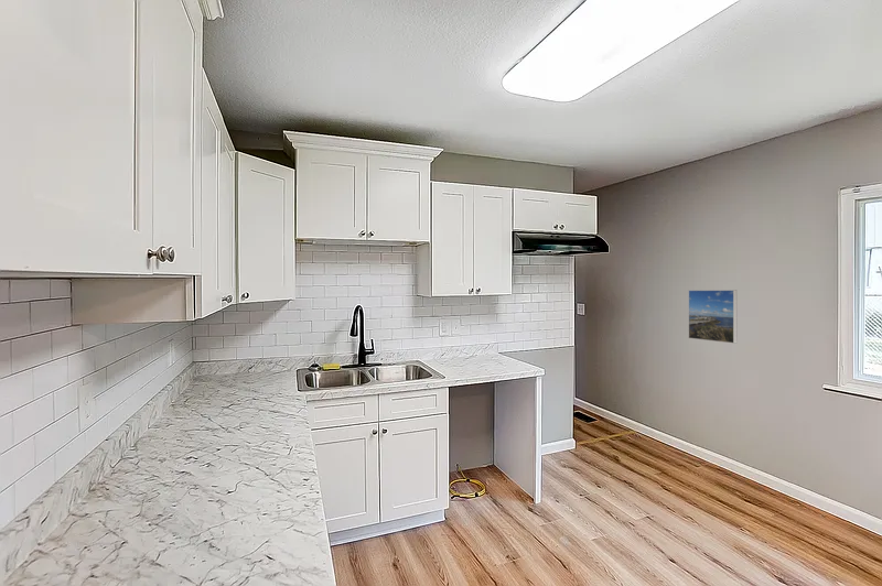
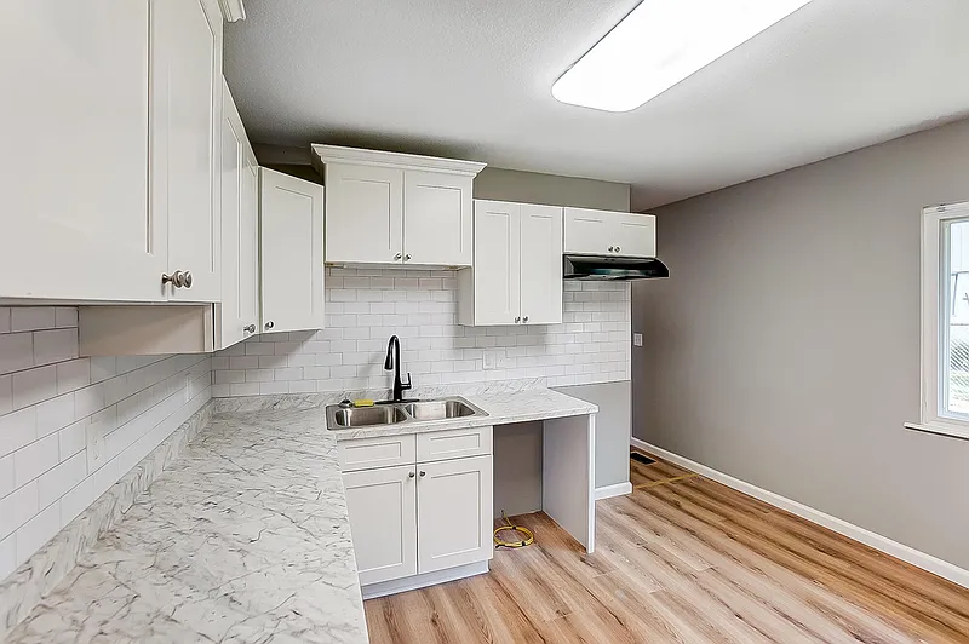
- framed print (711, 315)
